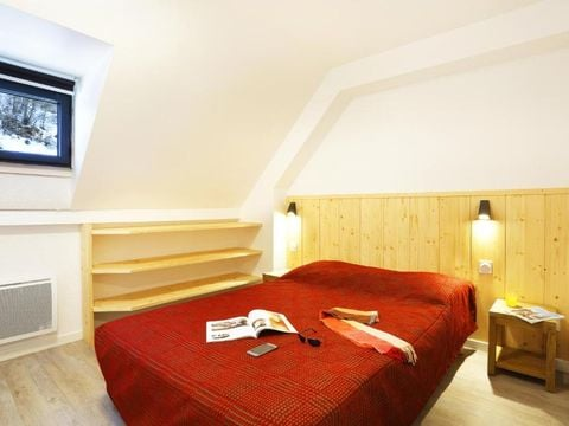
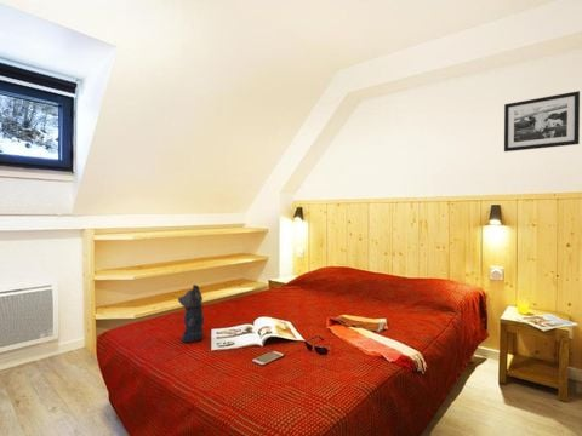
+ bear (193, 310)
+ picture frame (540, 122)
